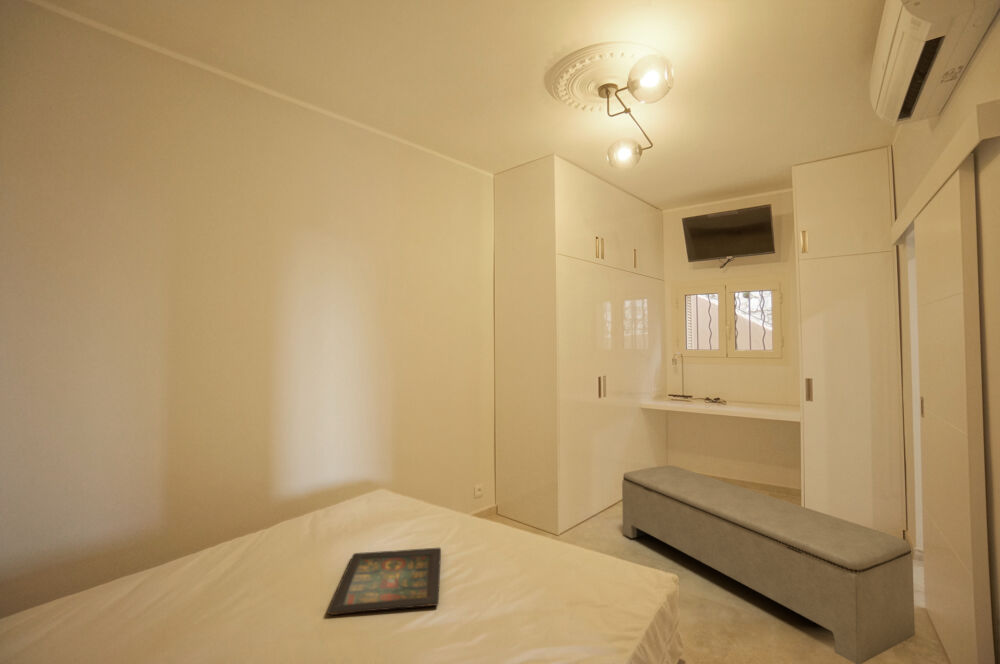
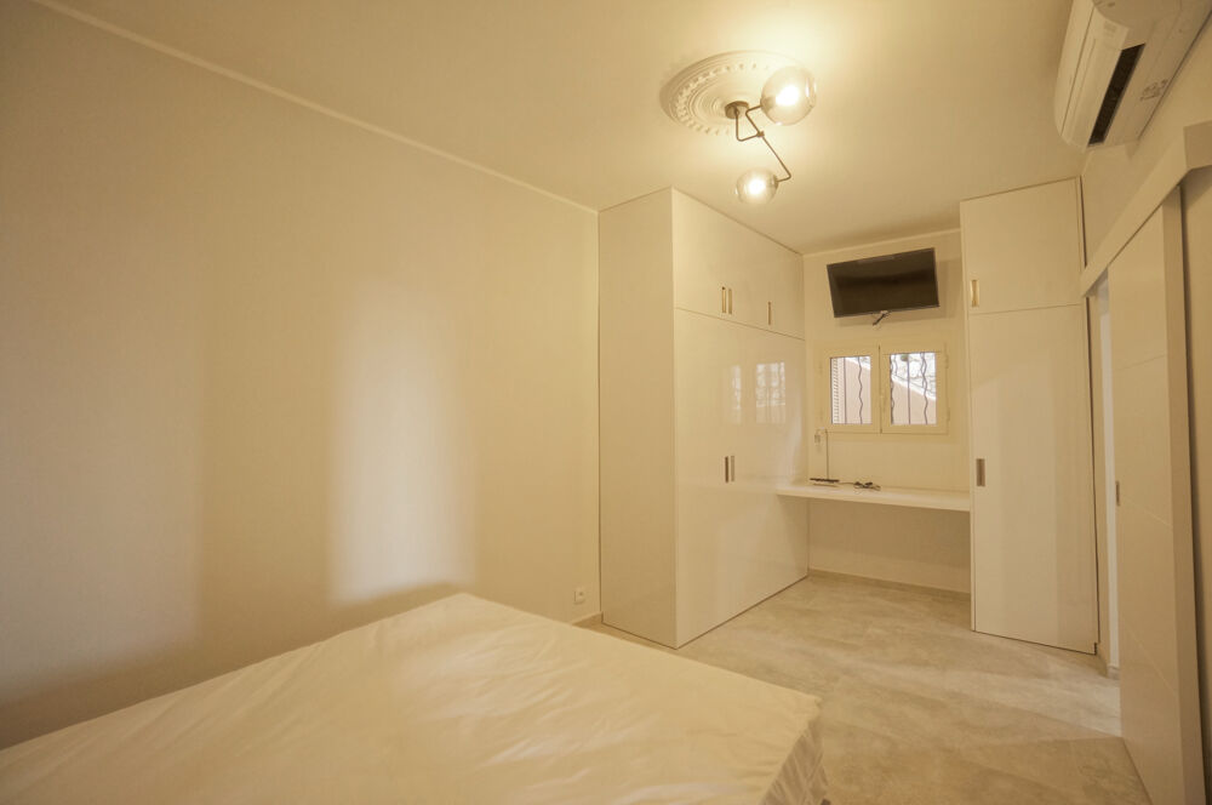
- bench (736, 535)
- icon panel (391, 577)
